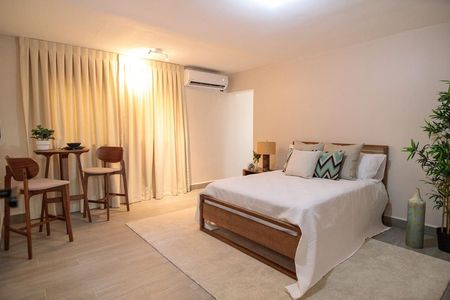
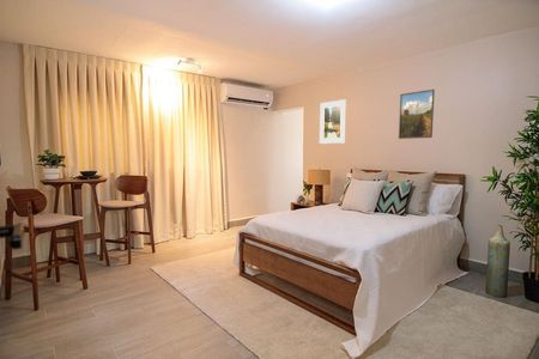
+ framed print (416, 115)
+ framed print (332, 122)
